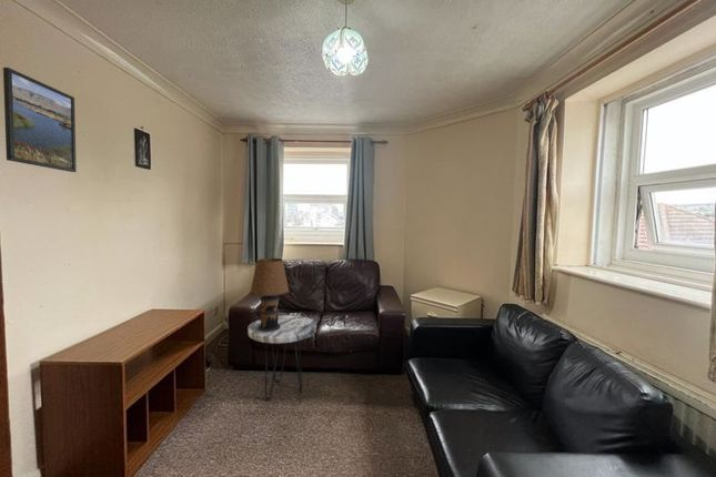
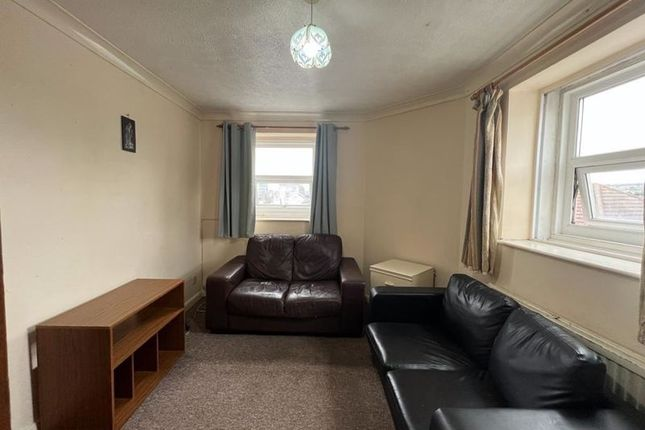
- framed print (43, 125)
- side table (283, 357)
- table lamp (271, 292)
